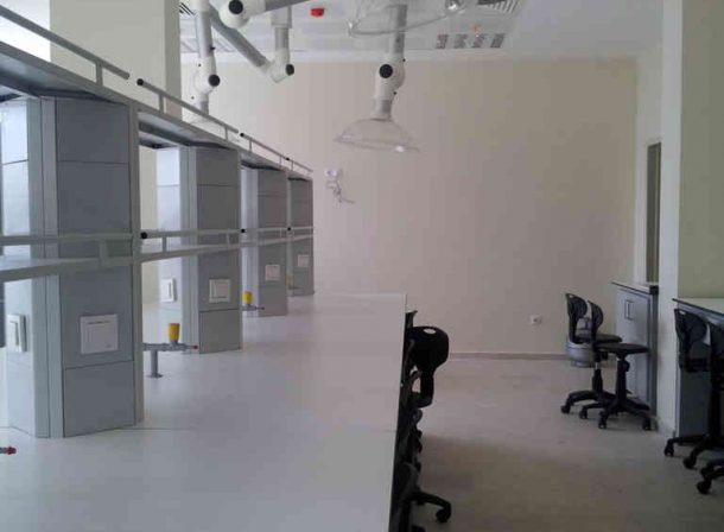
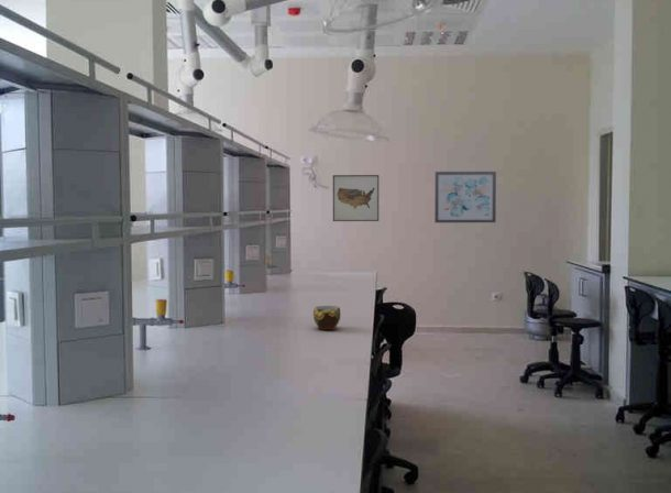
+ wall art (465, 197)
+ wall art (355, 198)
+ cup (327, 317)
